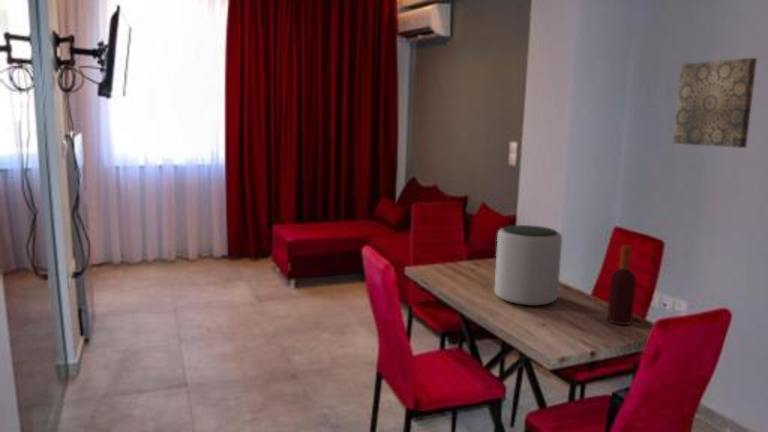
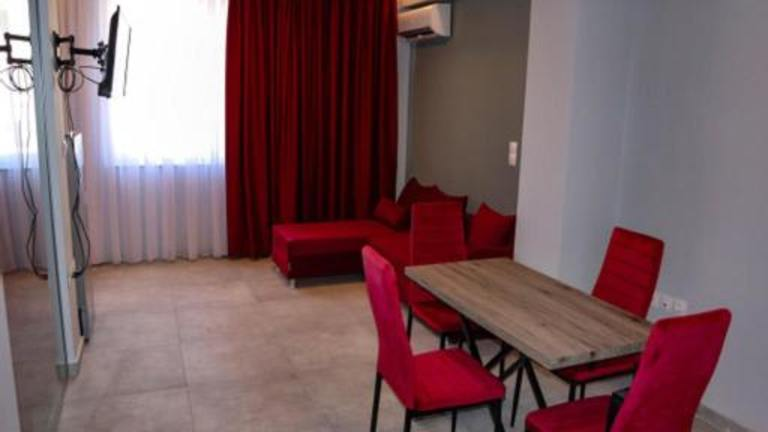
- wall art (712, 103)
- bottle (622, 284)
- plant pot (527, 264)
